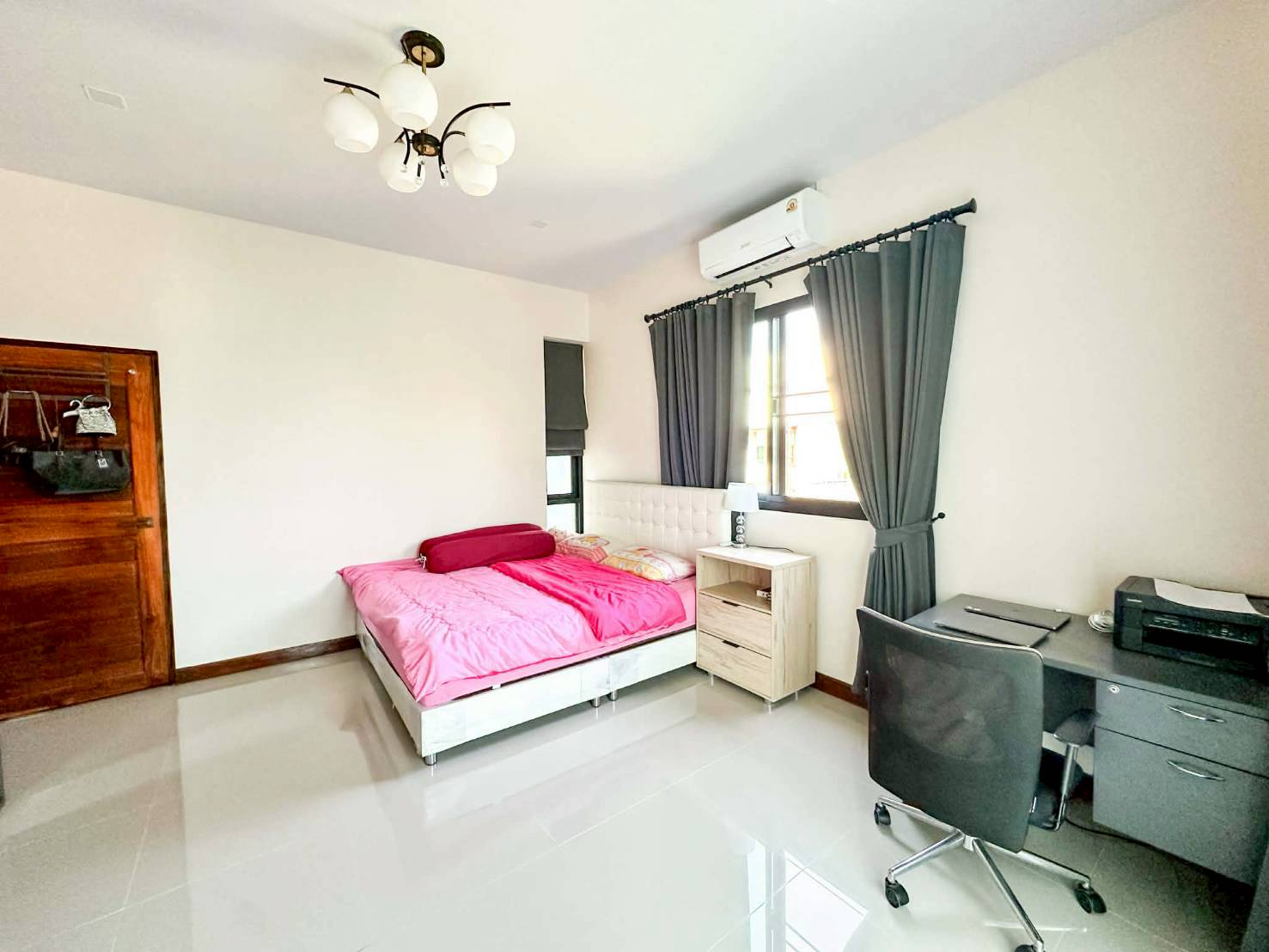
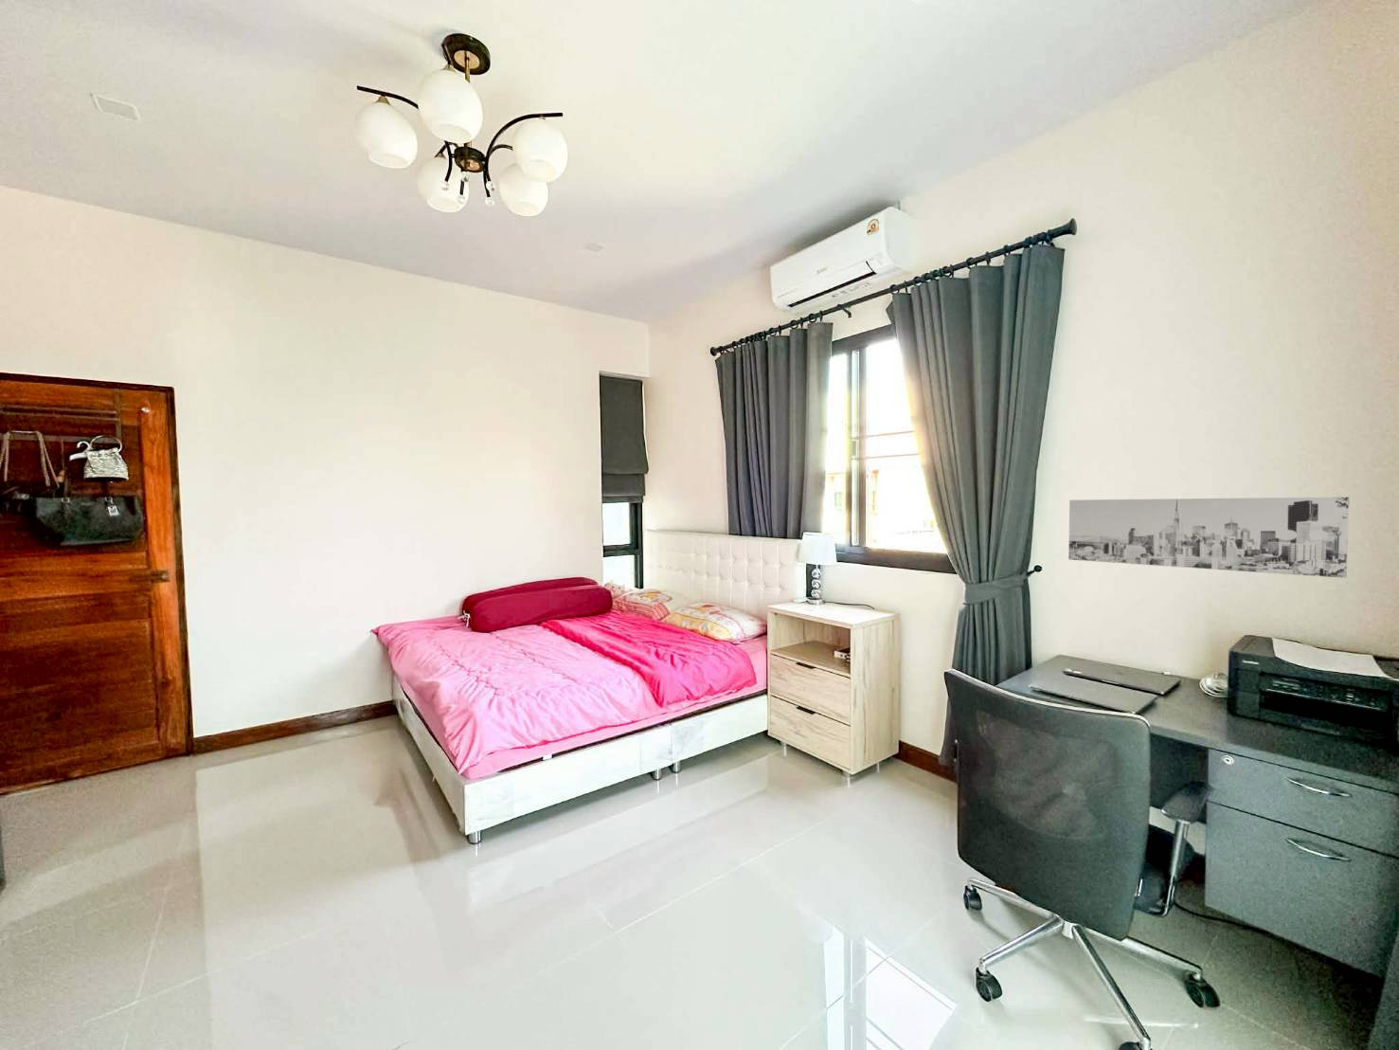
+ wall art (1187, 533)
